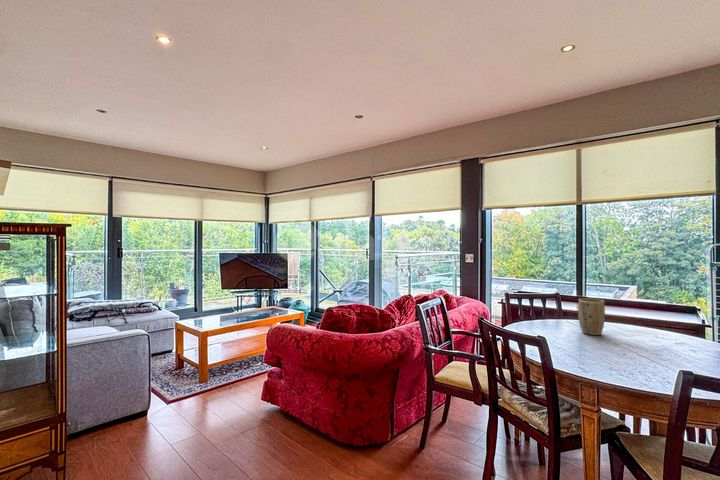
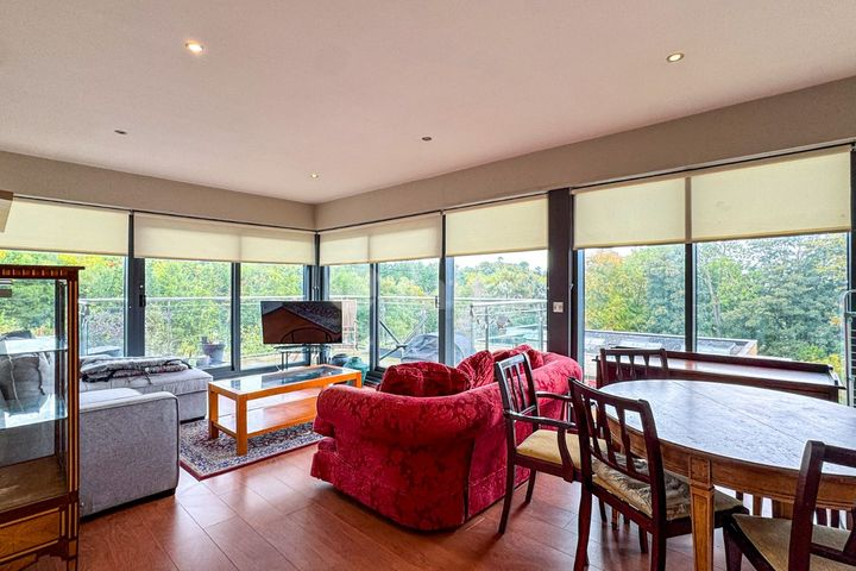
- plant pot (591, 316)
